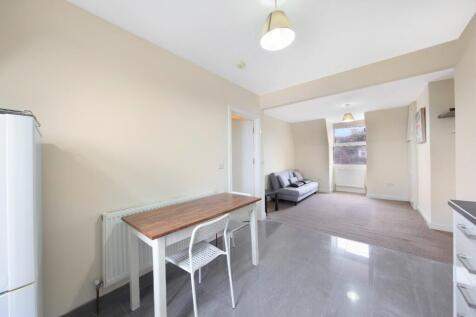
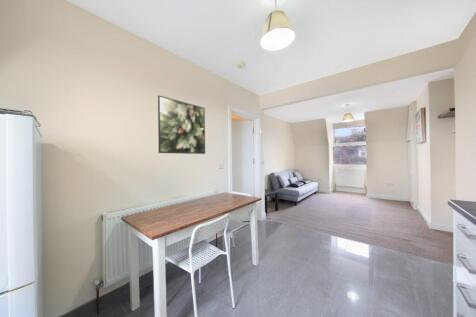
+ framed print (184, 127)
